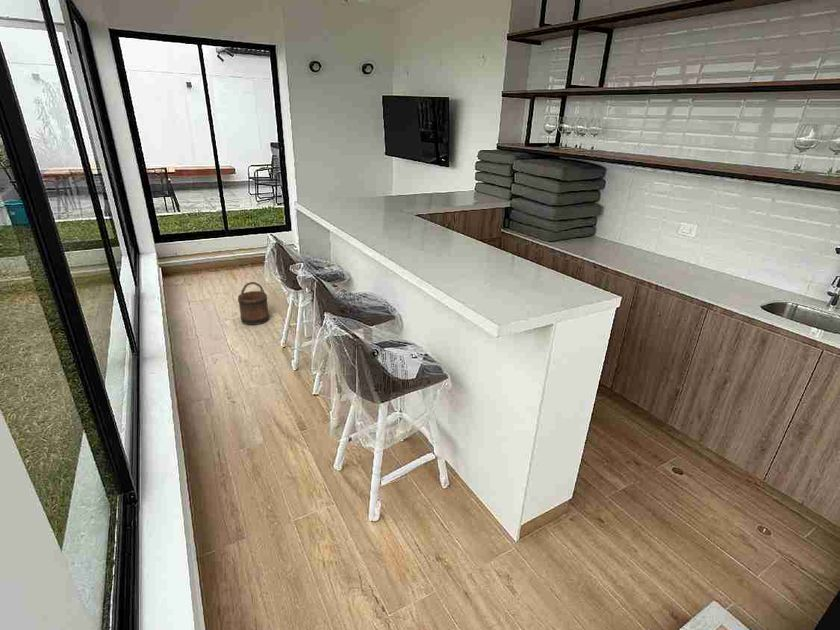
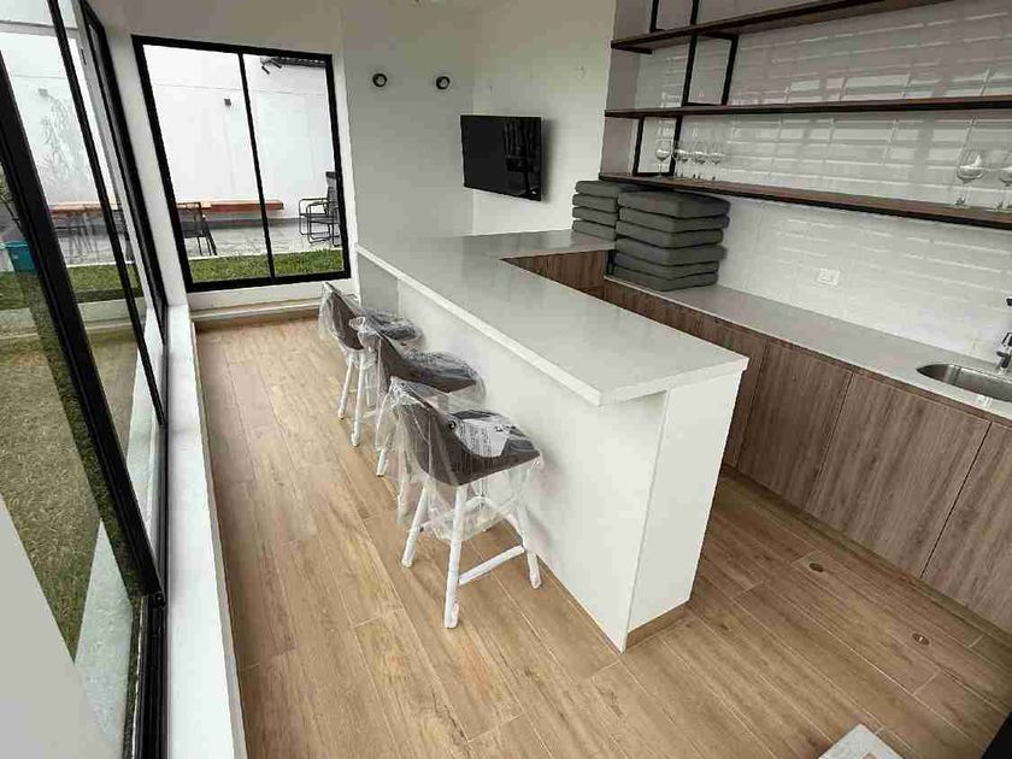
- bucket (253, 301)
